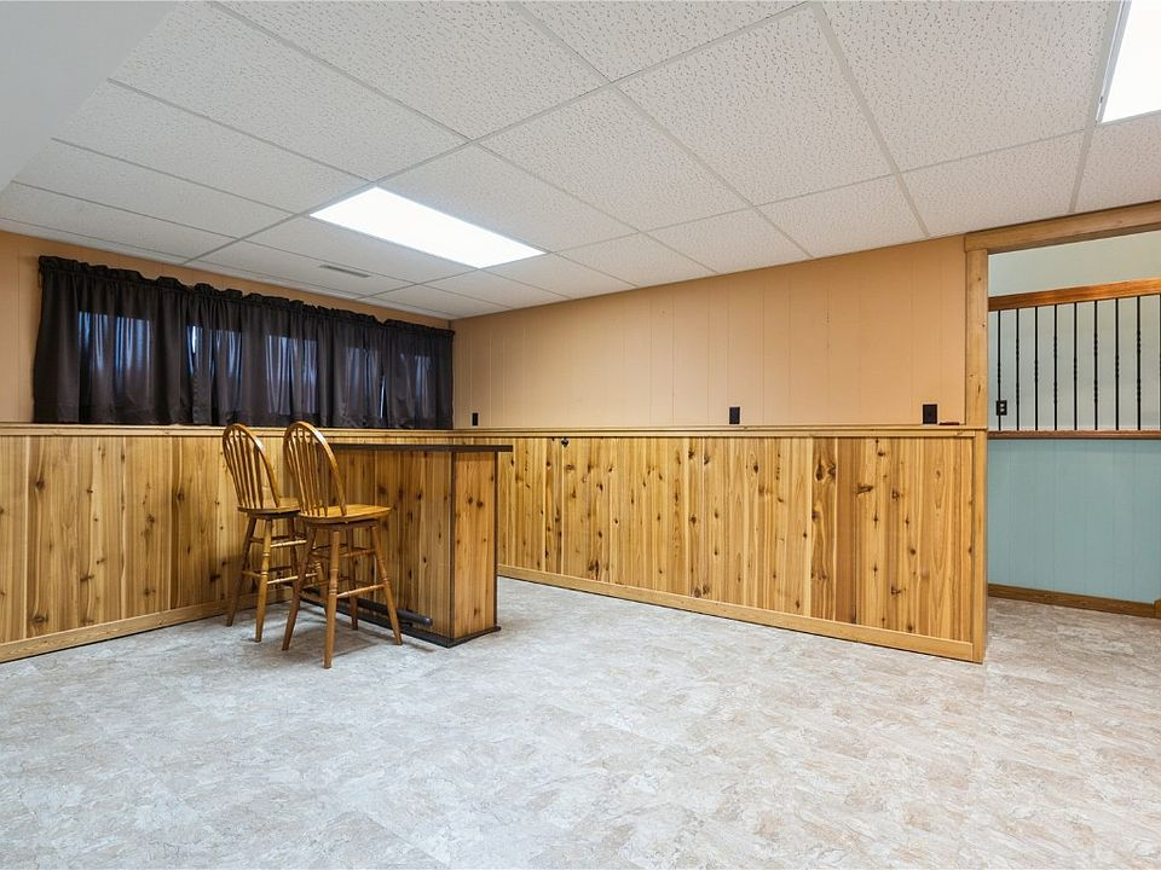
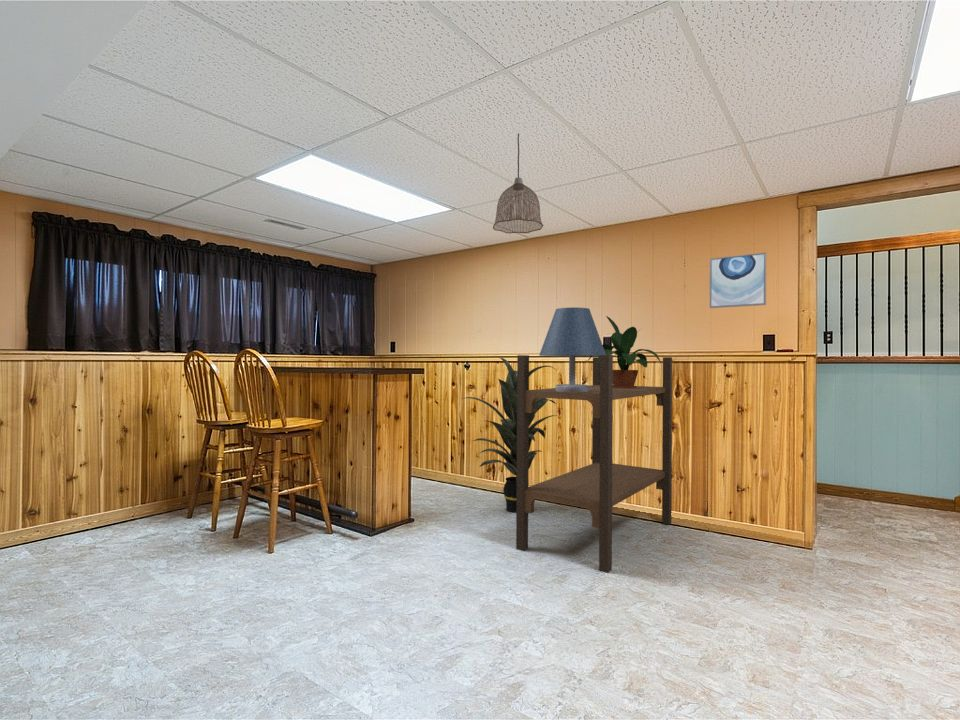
+ wall art (737, 281)
+ indoor plant (513, 432)
+ shelving unit (600, 445)
+ table lamp (572, 349)
+ pendant lamp (518, 180)
+ potted plant (622, 351)
